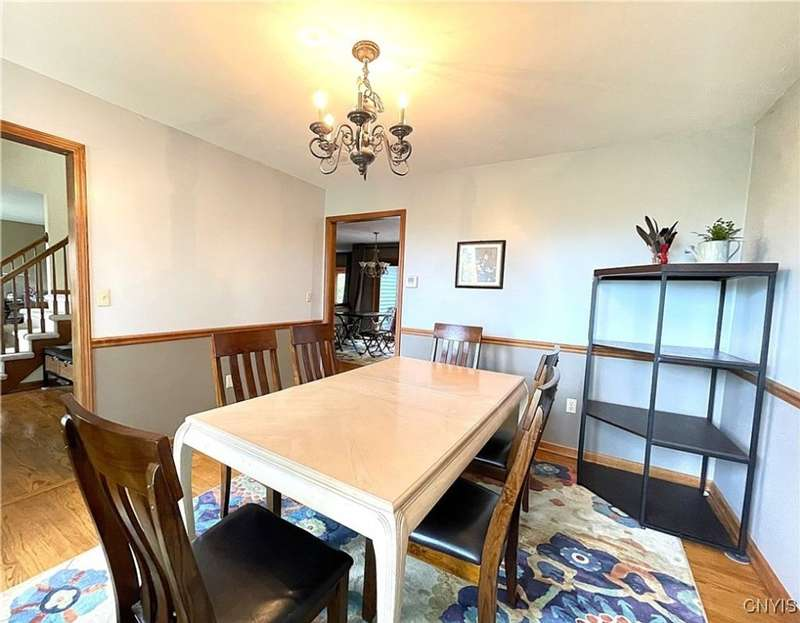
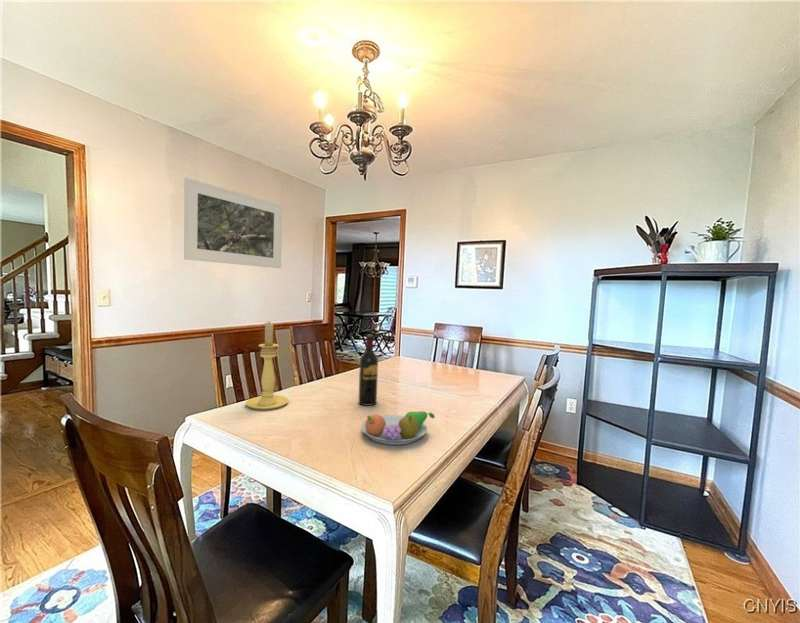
+ wine bottle (368, 368)
+ candle holder (268, 362)
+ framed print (239, 229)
+ fruit bowl (397, 420)
